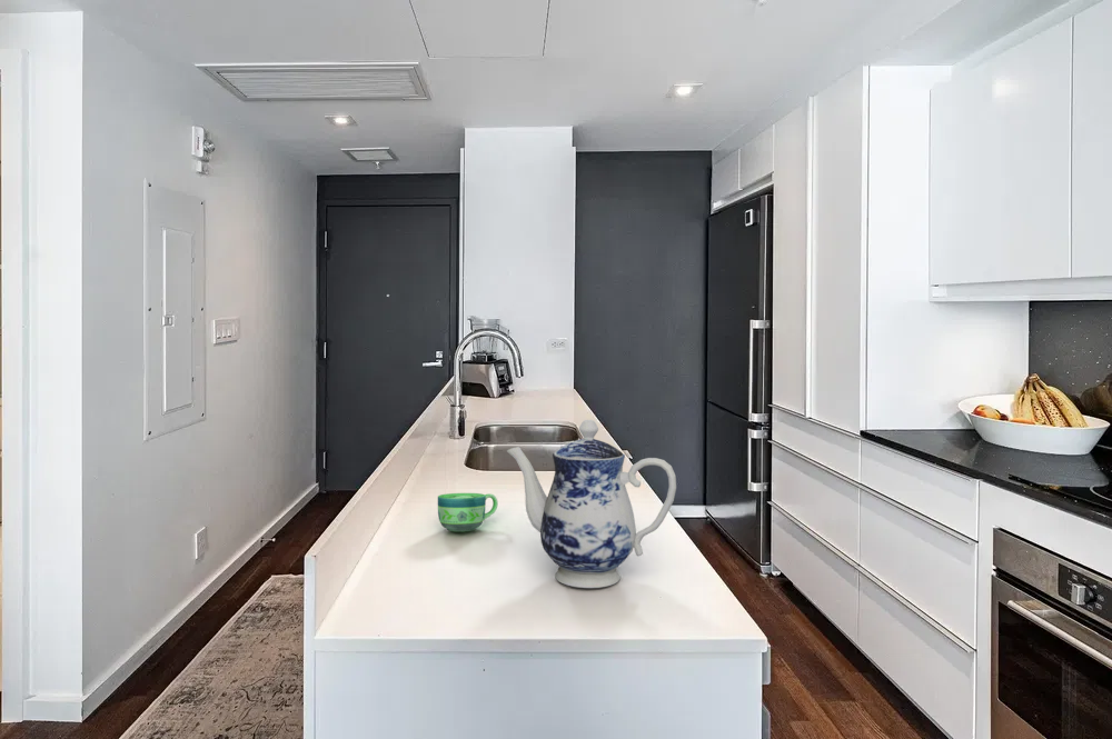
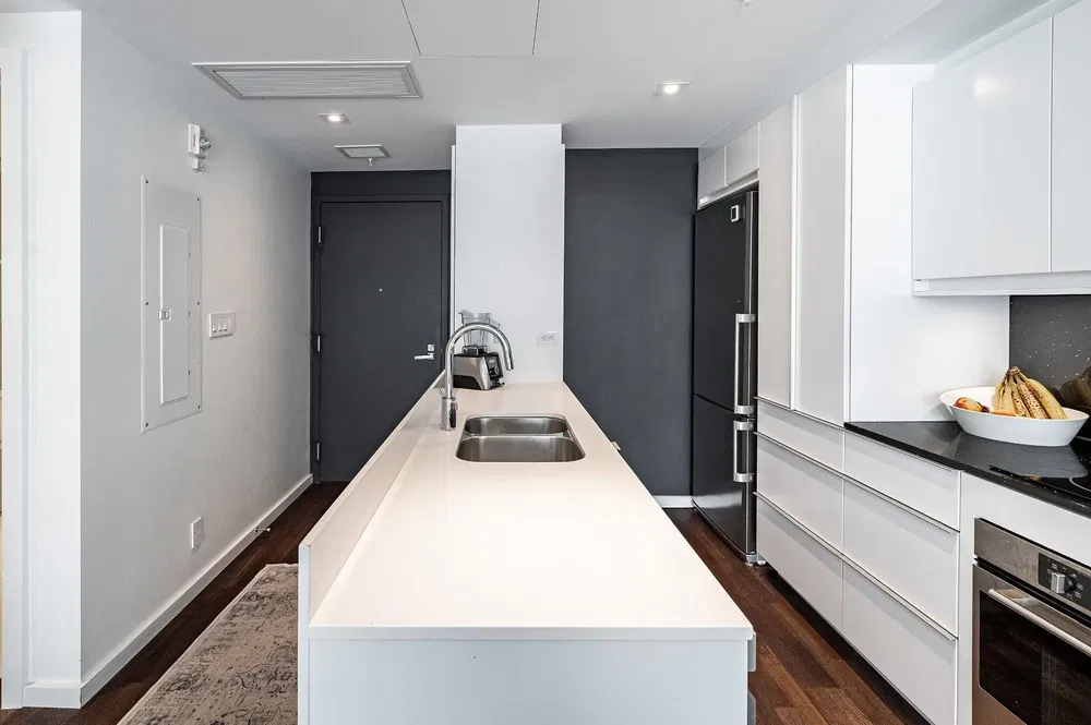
- cup (467, 510)
- teapot (587, 498)
